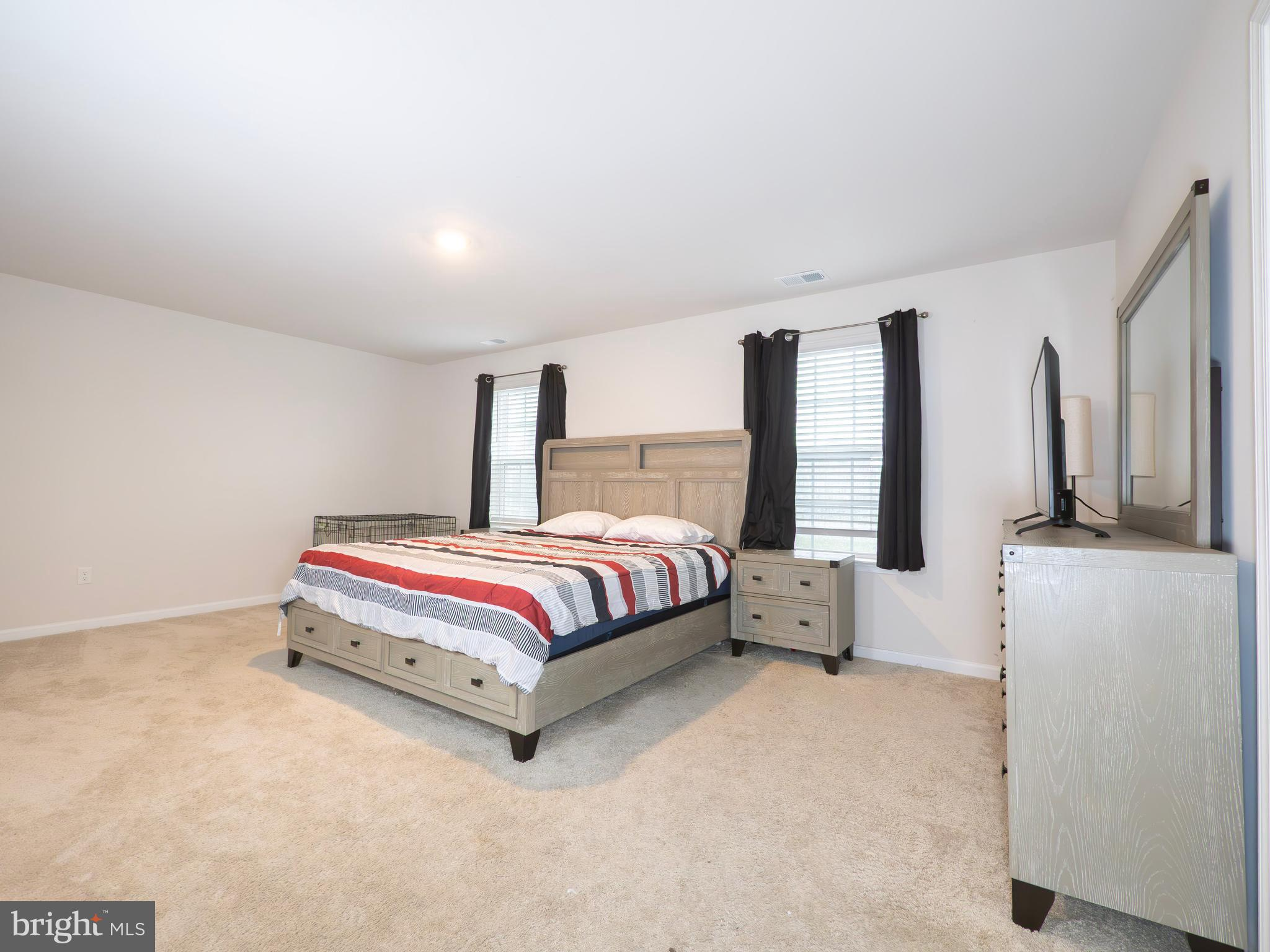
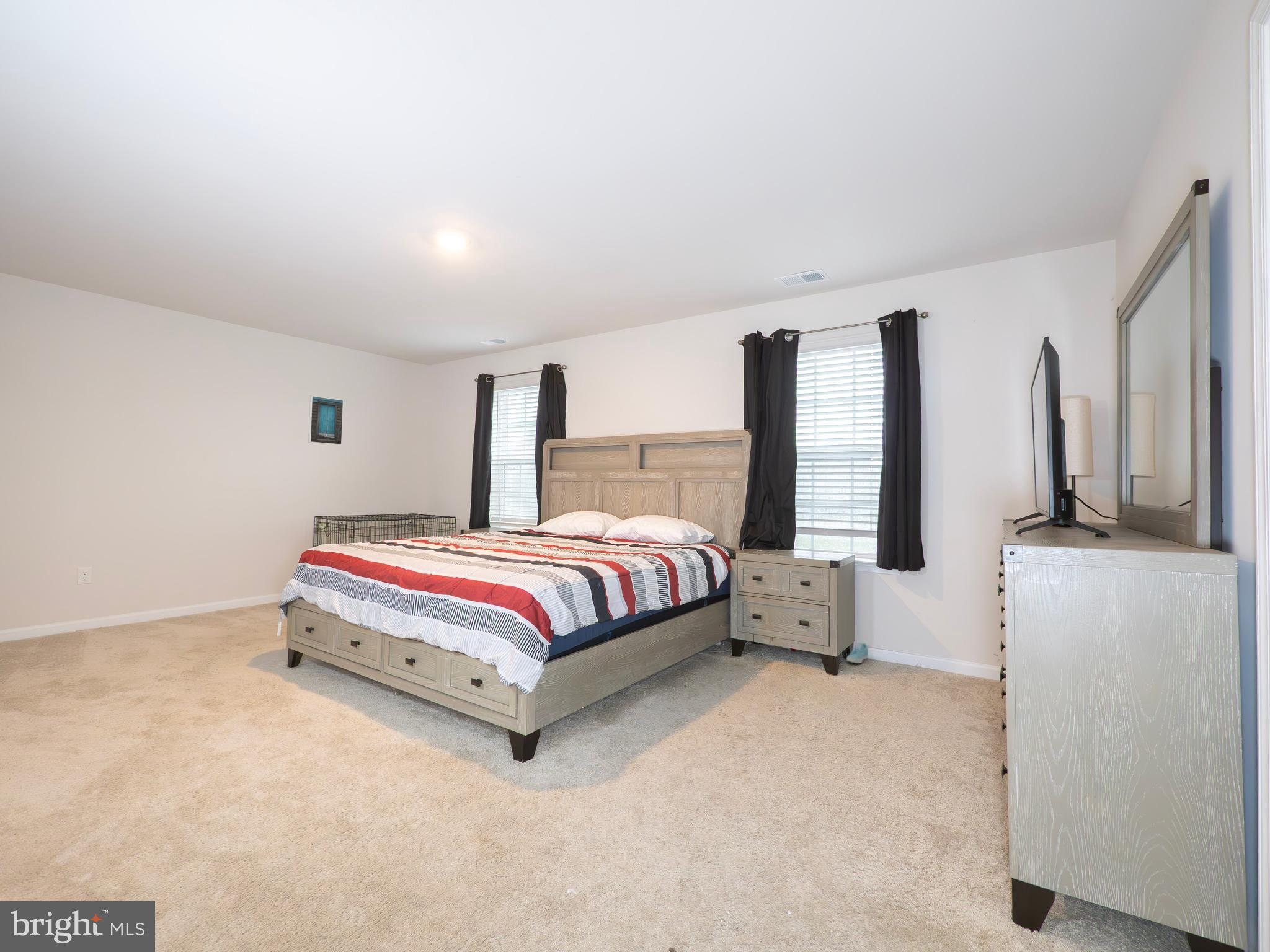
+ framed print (326, 420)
+ sneaker (857, 651)
